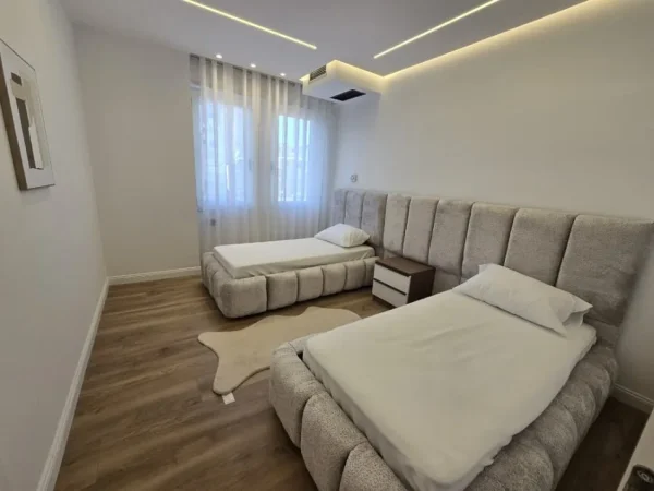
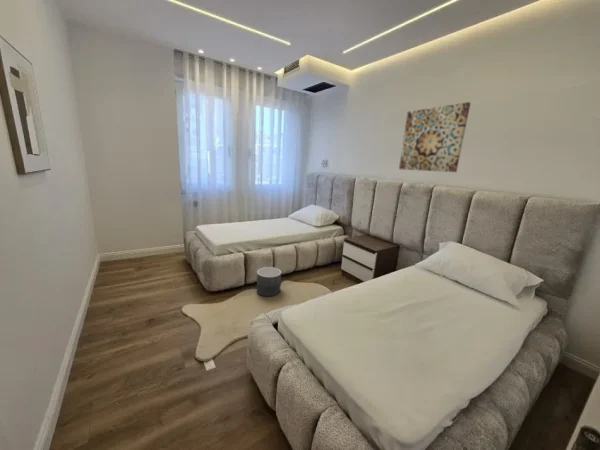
+ planter (268, 281)
+ wall art (430, 140)
